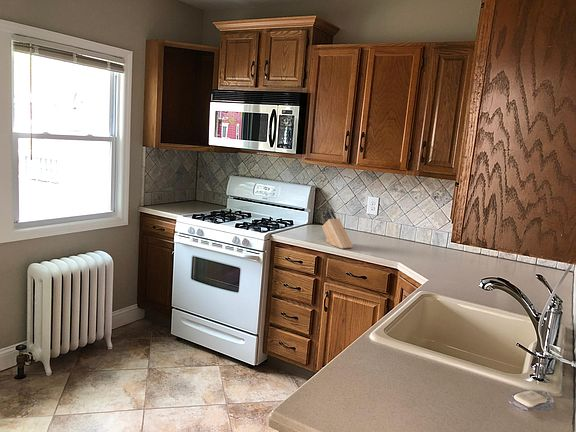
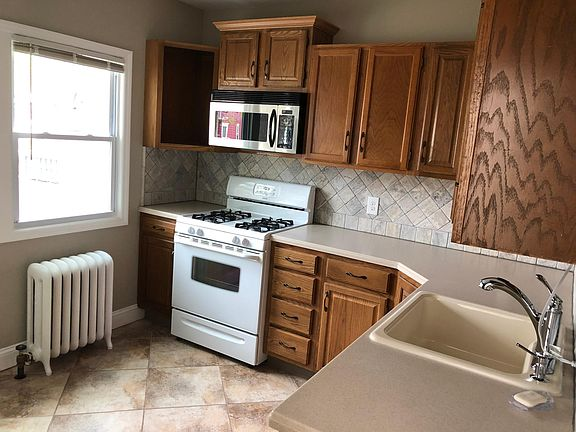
- knife block (336, 227)
